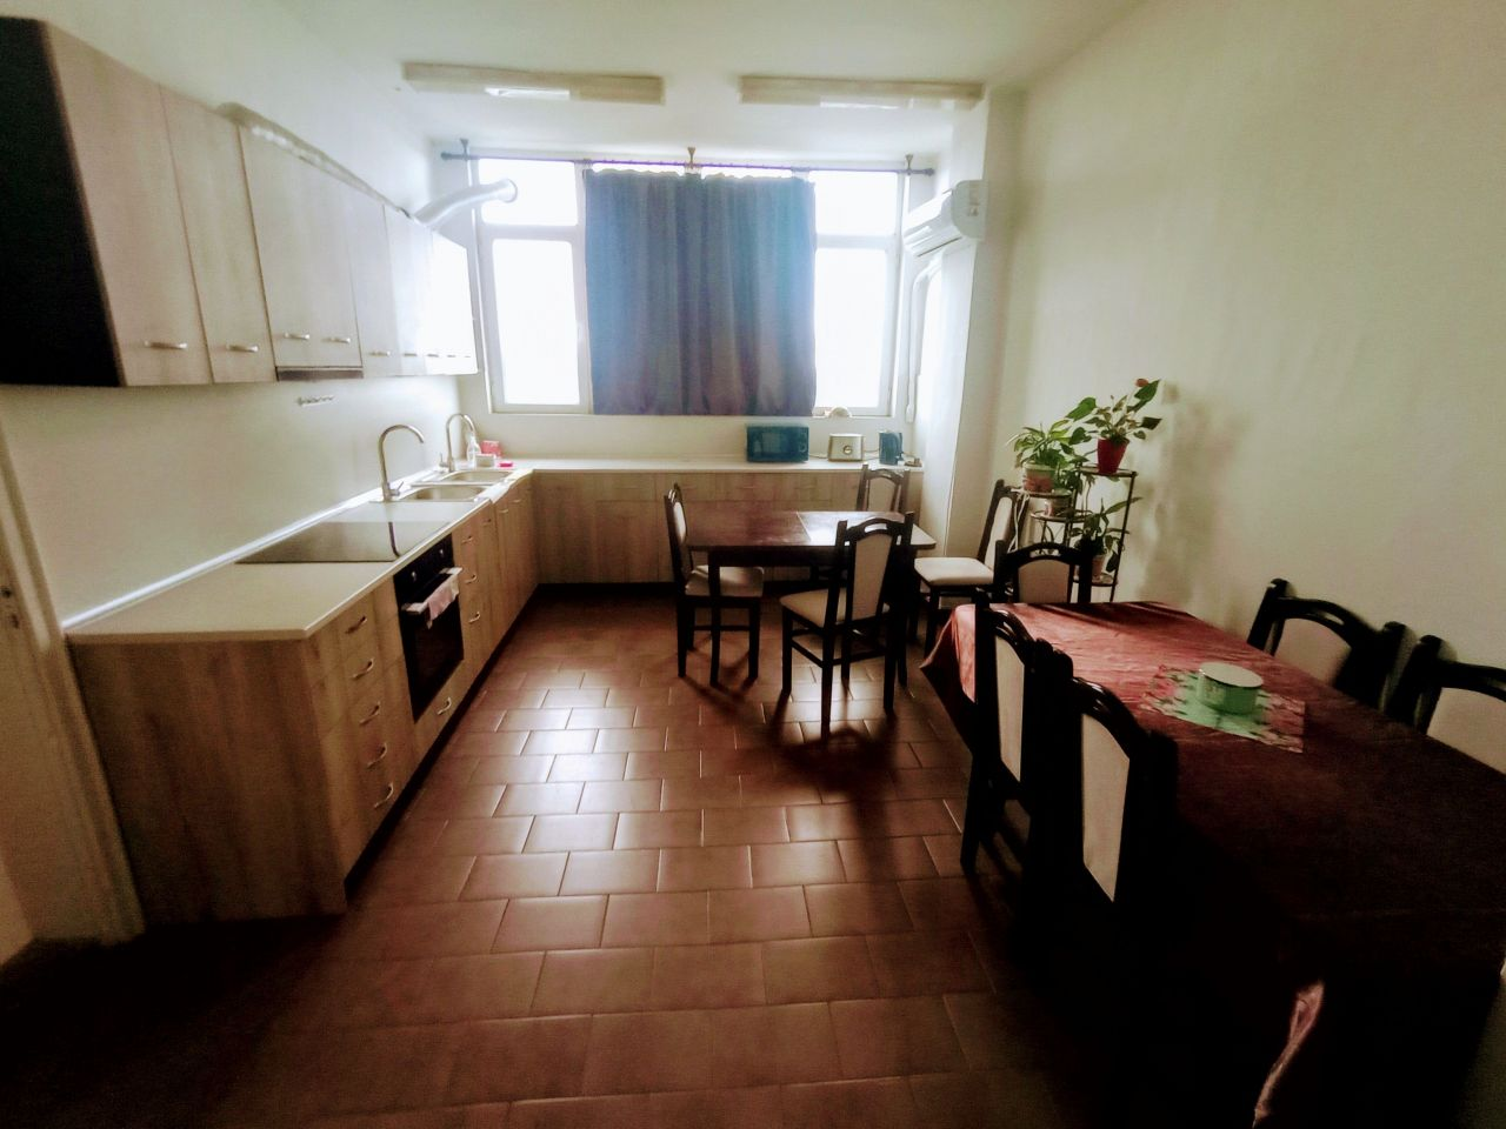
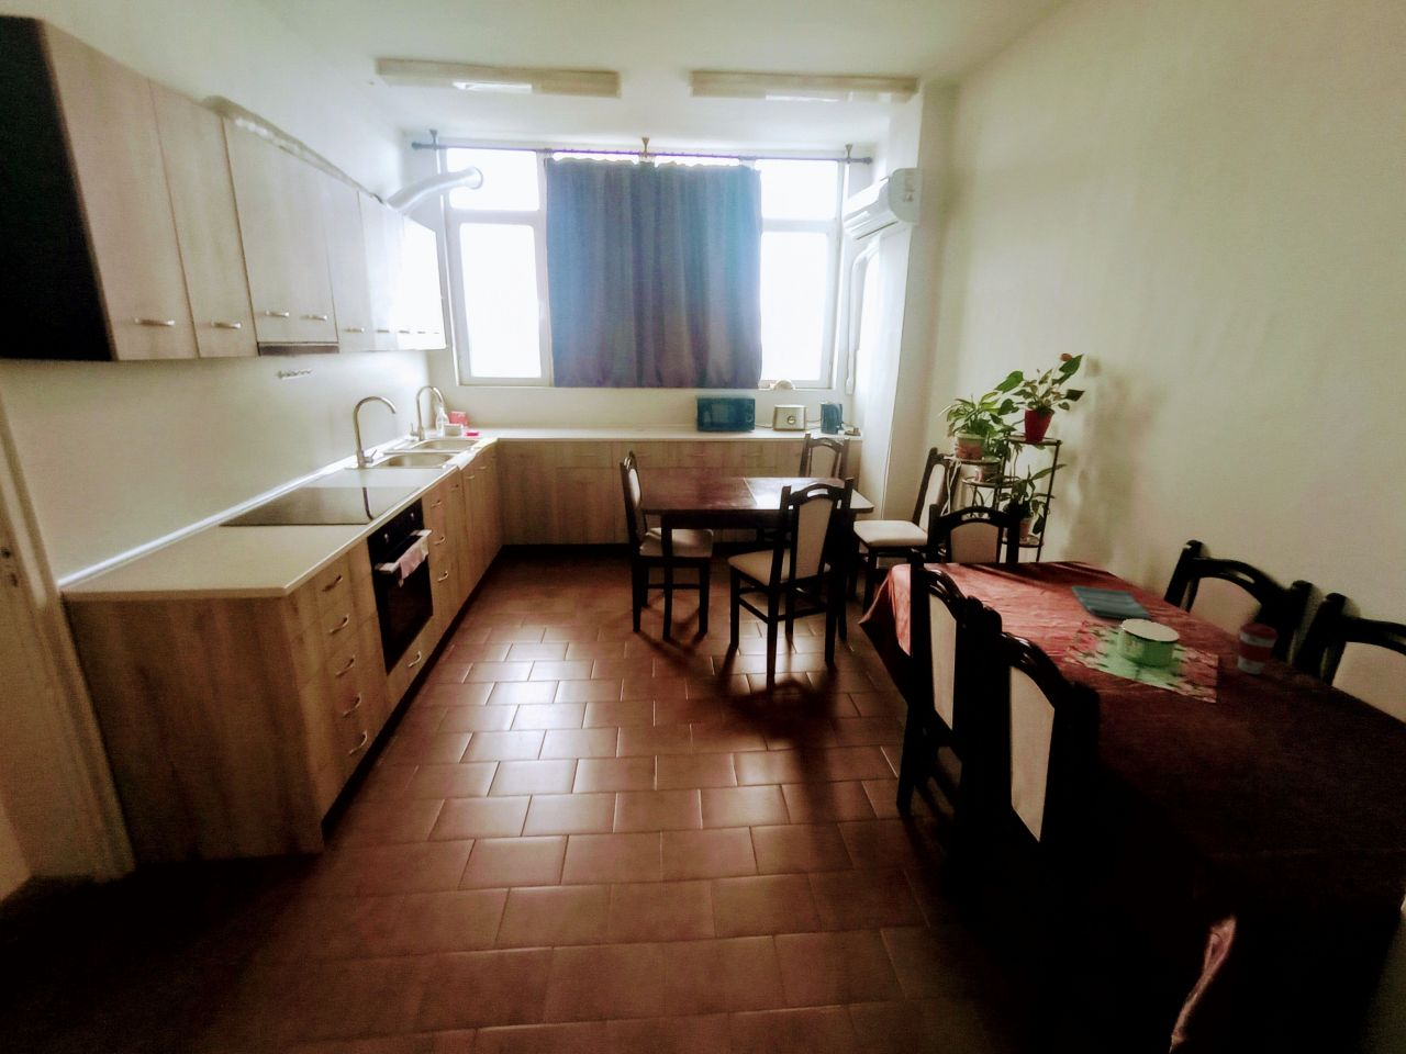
+ coffee cup (1254, 649)
+ dish towel (1109, 601)
